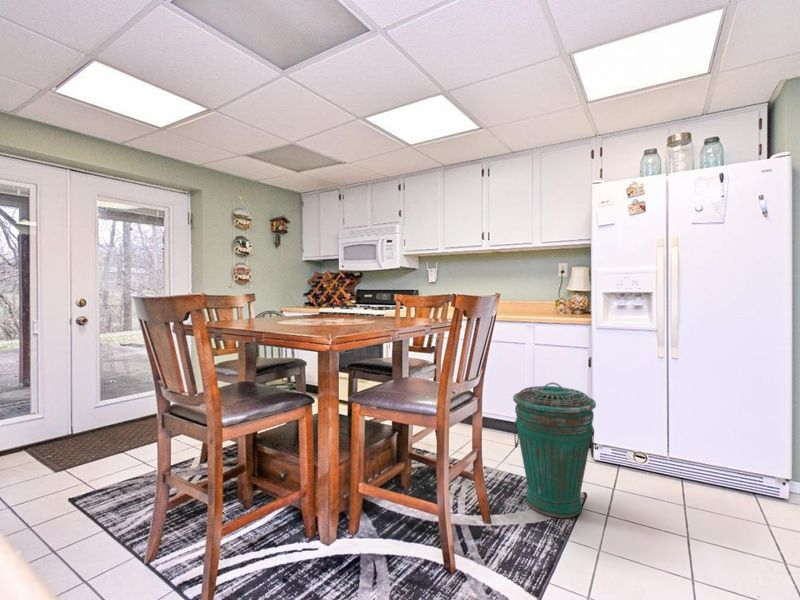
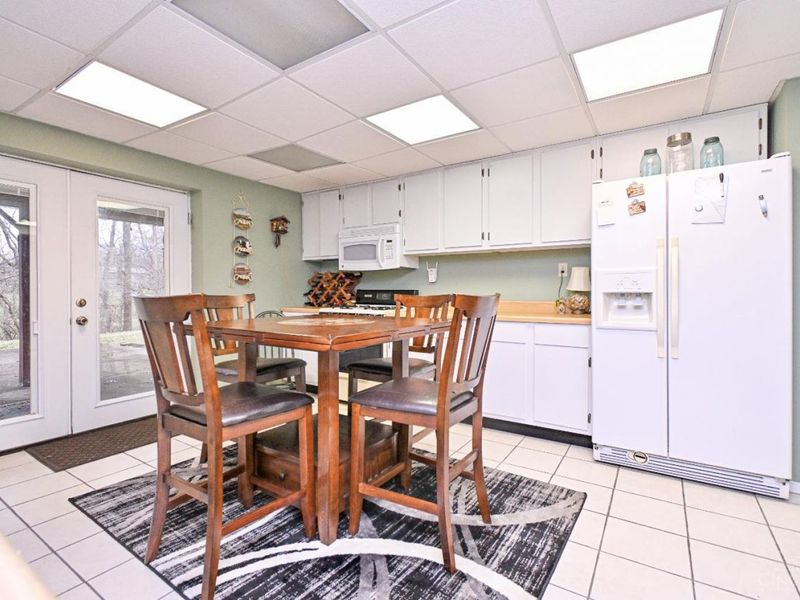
- trash can (553, 443)
